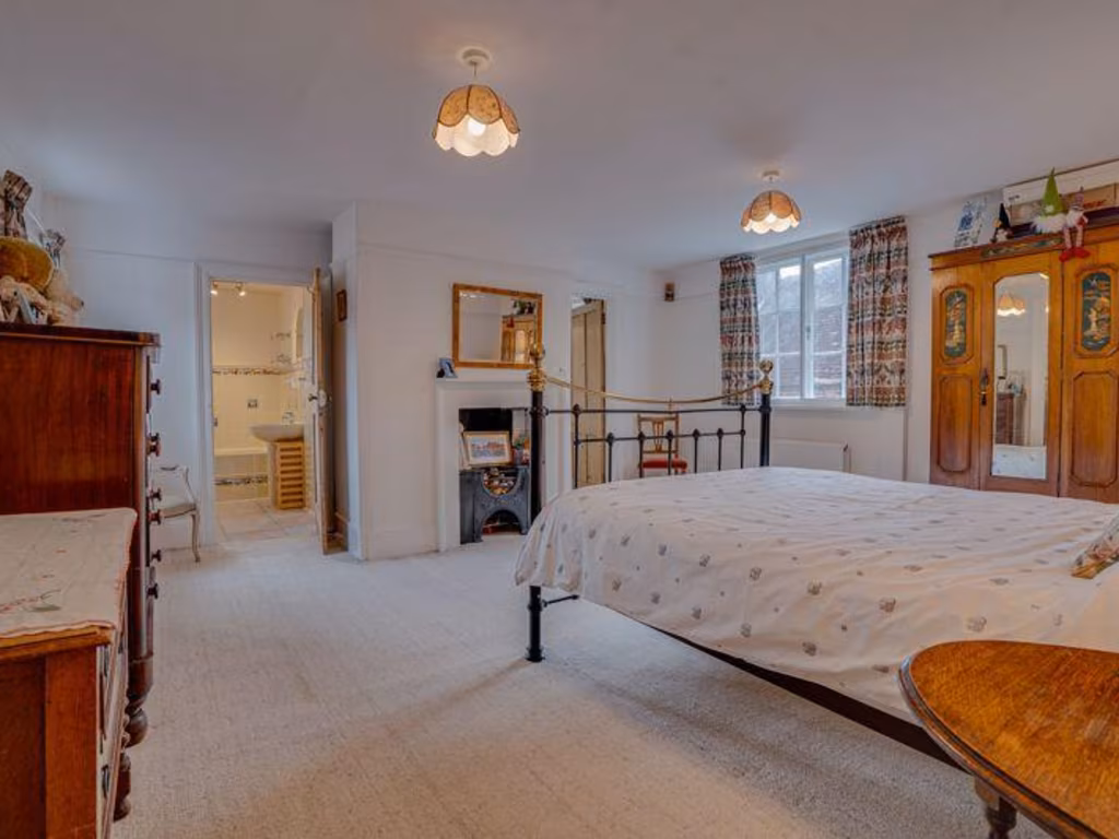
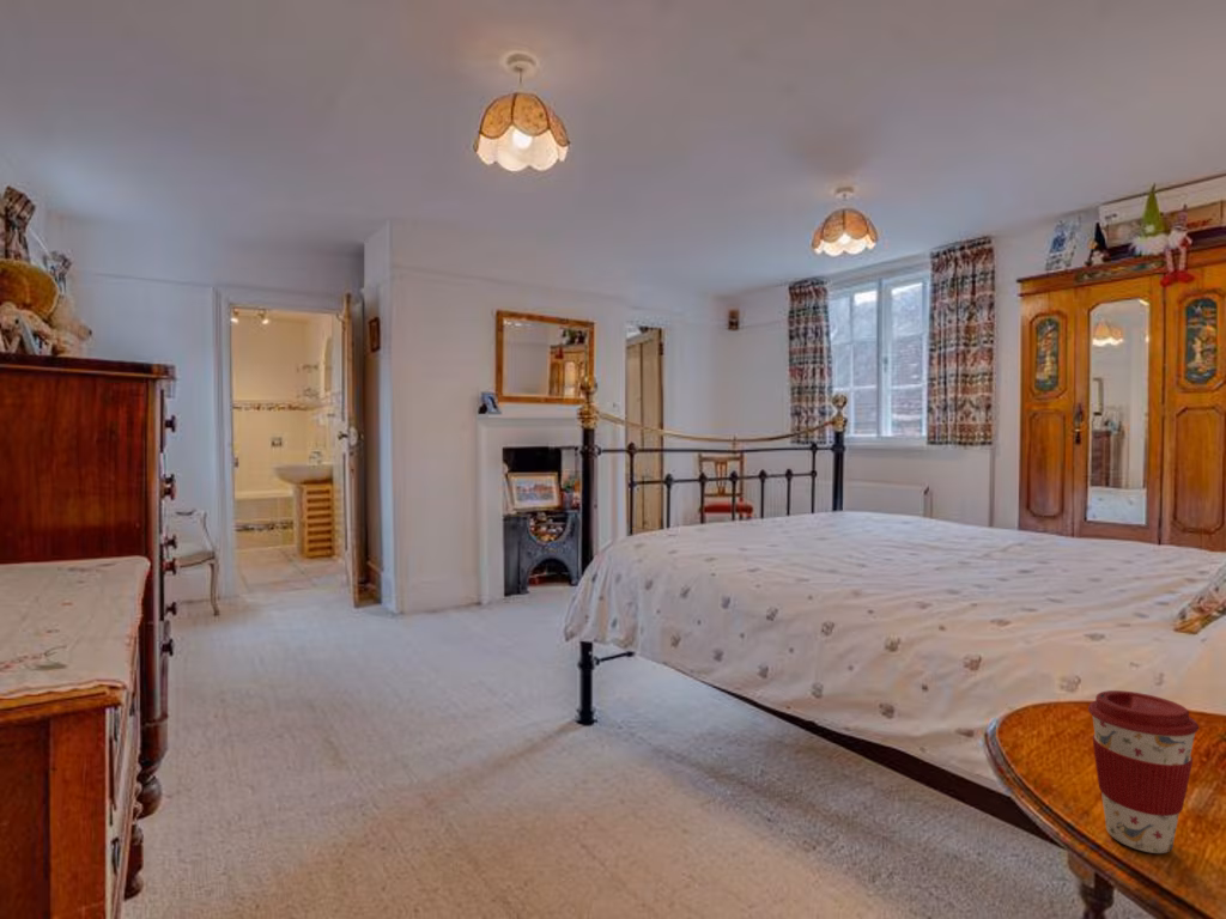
+ coffee cup (1140, 769)
